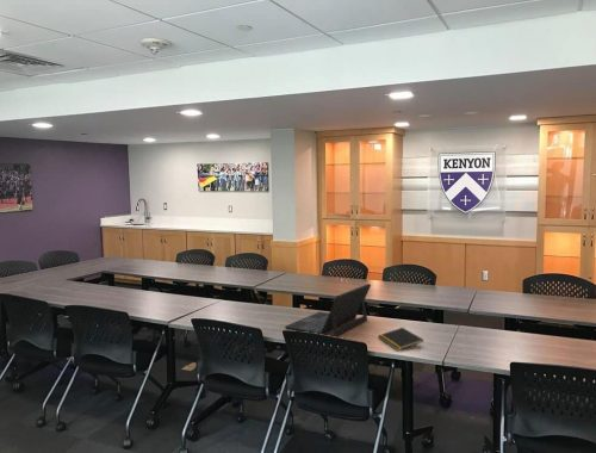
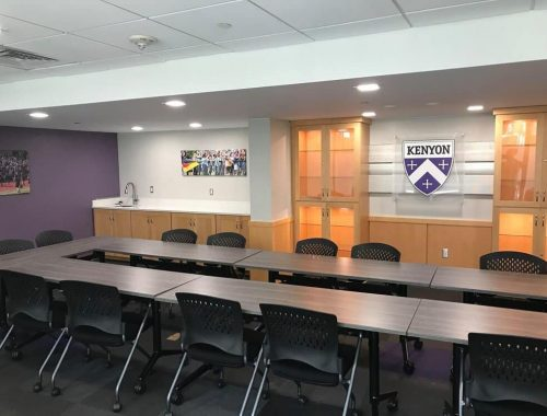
- notepad (399, 337)
- laptop (331, 308)
